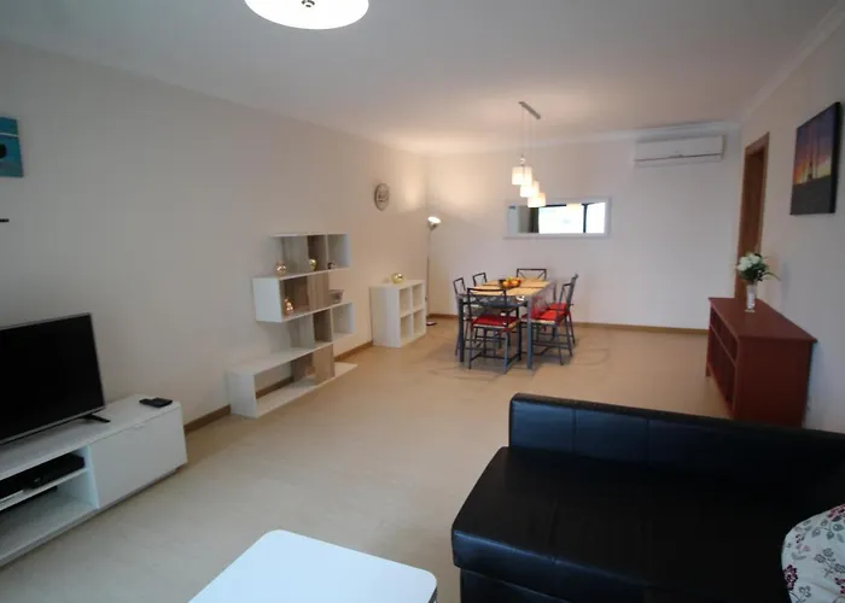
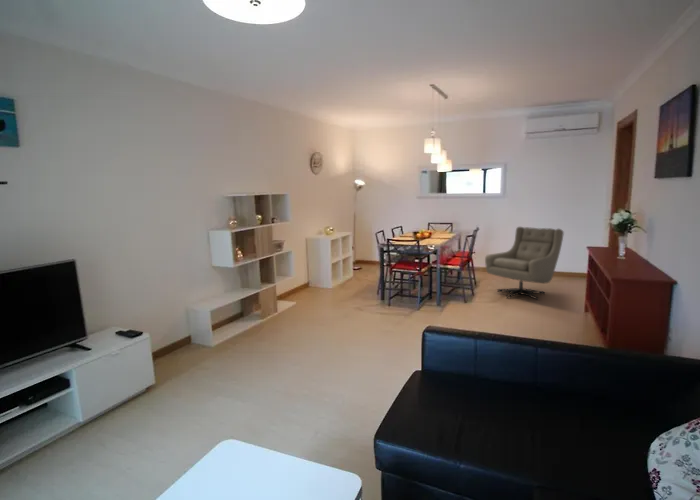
+ armchair (526, 261)
